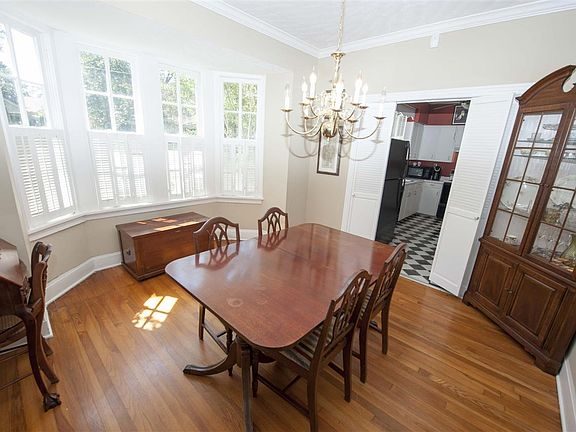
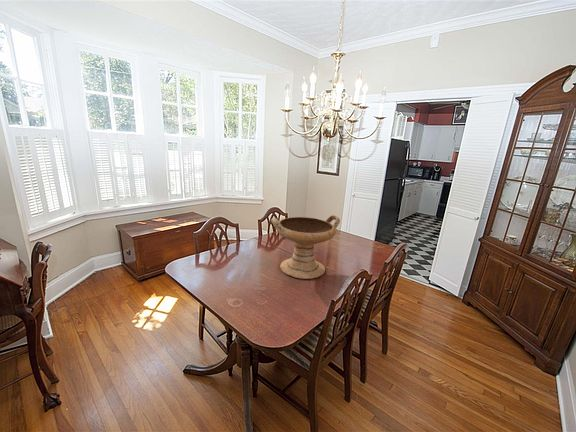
+ decorative bowl (304, 243)
